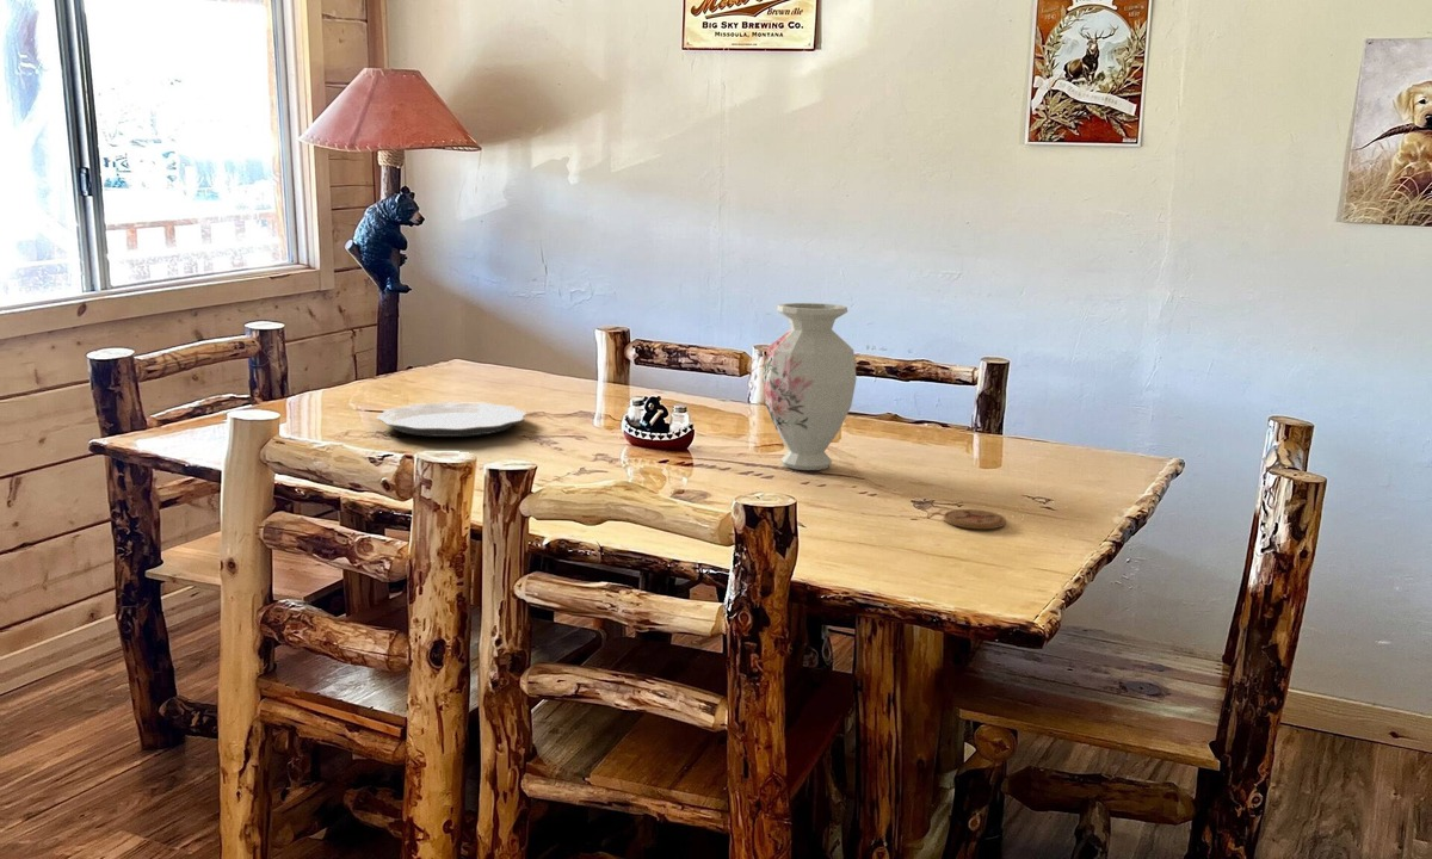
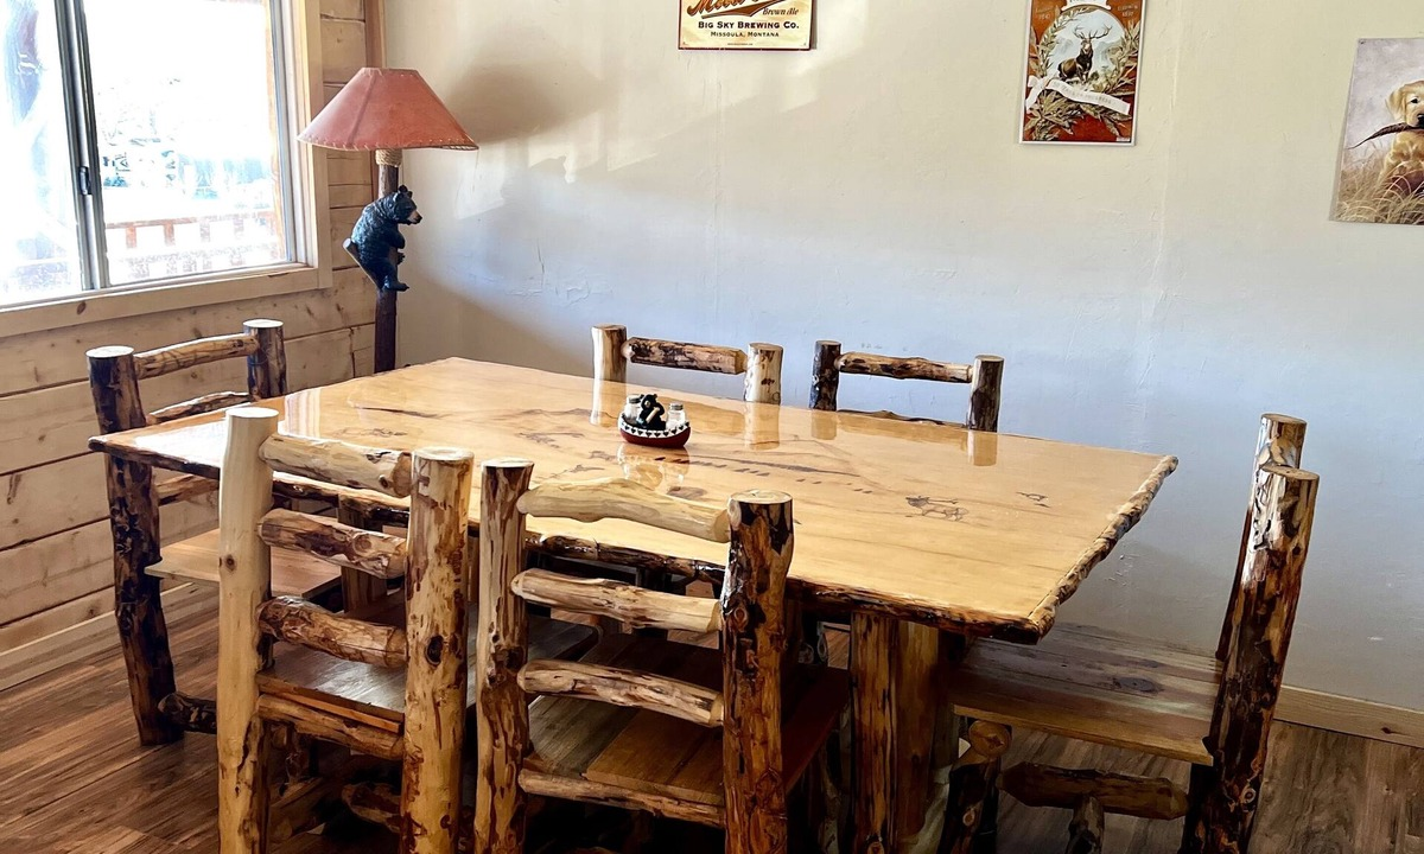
- vase (809, 387)
- plate (452, 420)
- coaster (974, 518)
